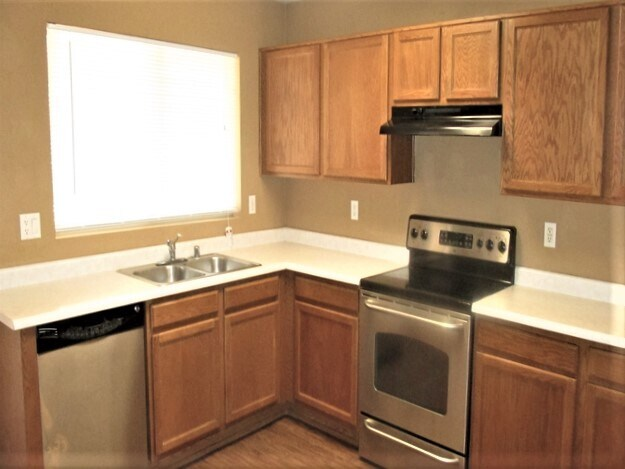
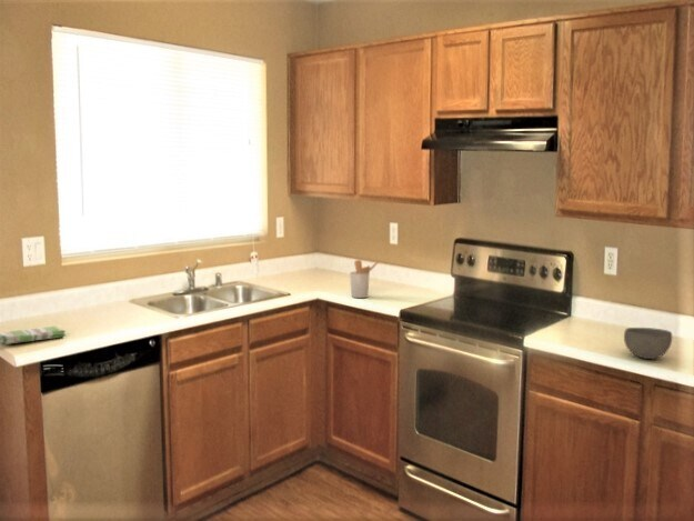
+ bowl (647, 343)
+ dish towel (28, 332)
+ utensil holder (364, 278)
